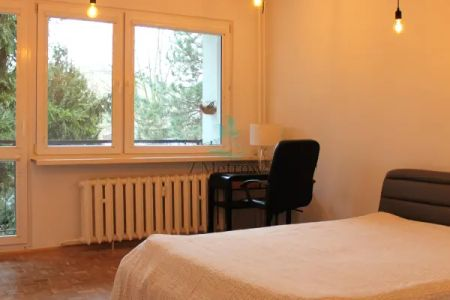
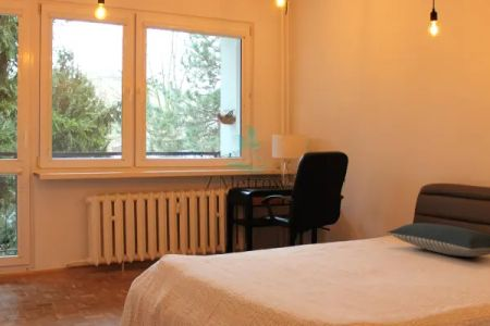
+ pillow (445, 239)
